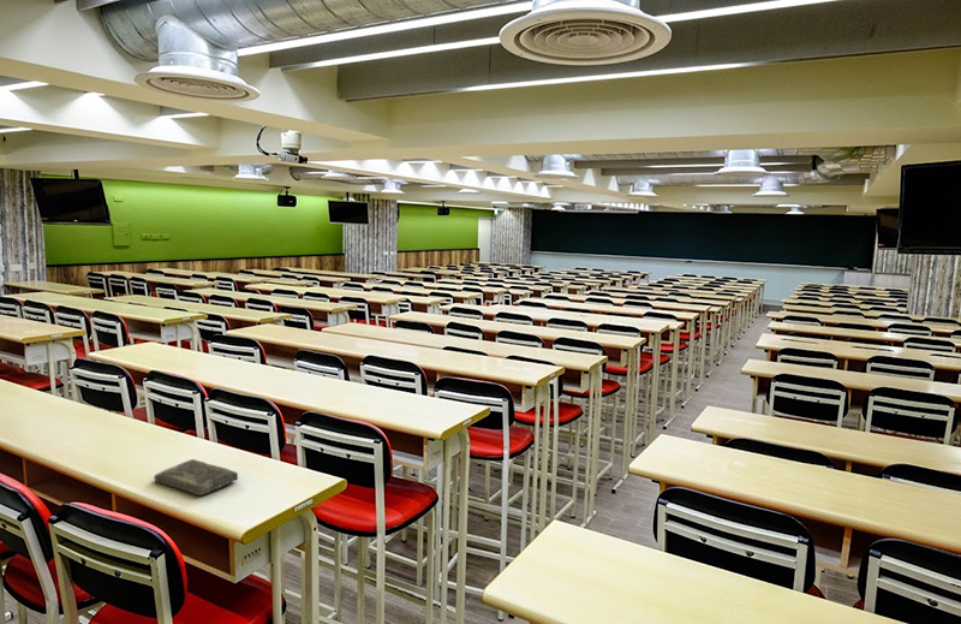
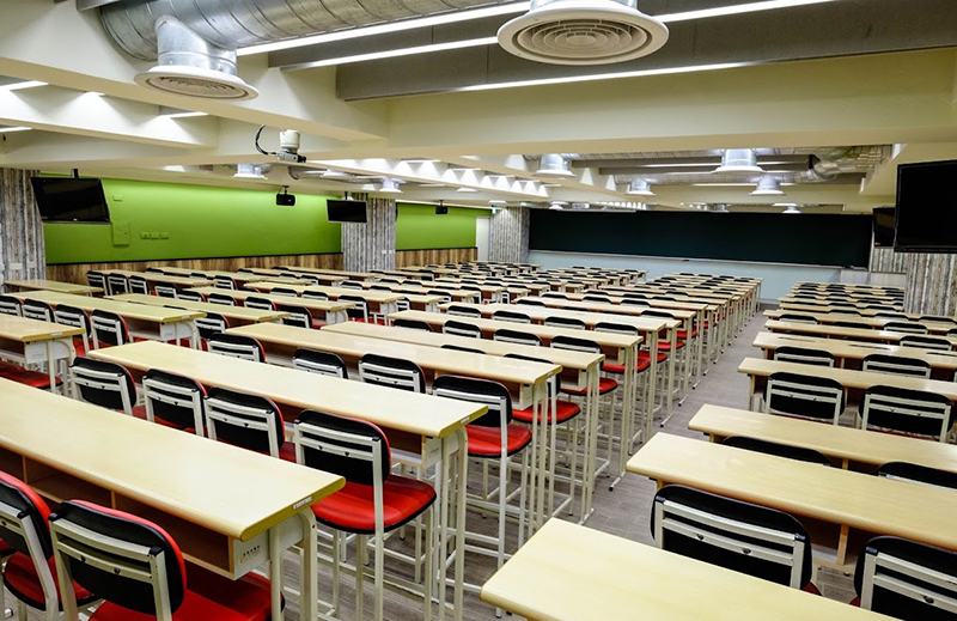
- book (196, 476)
